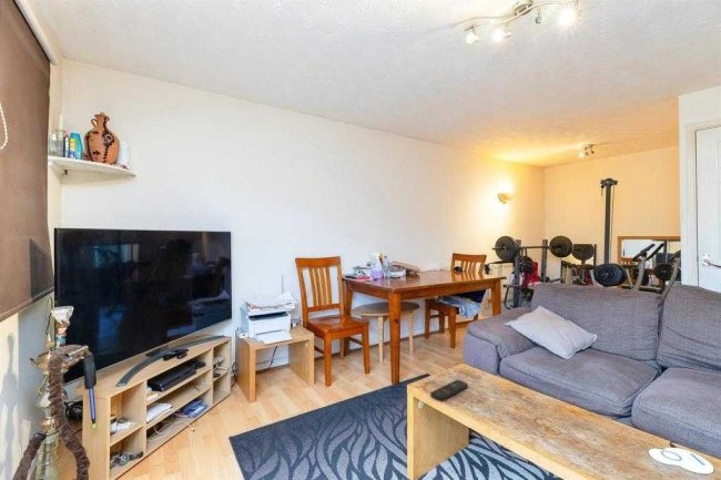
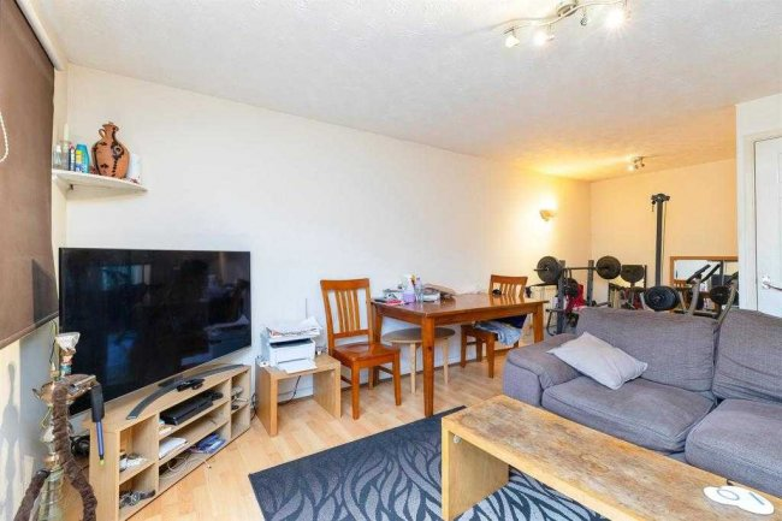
- remote control (449, 389)
